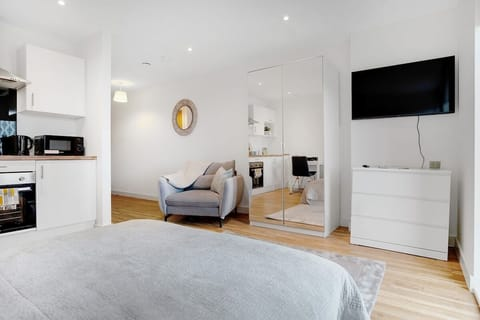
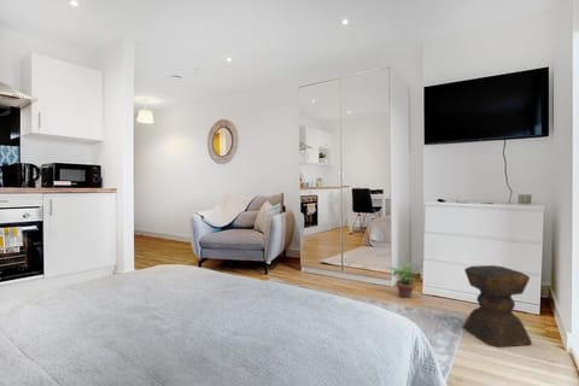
+ stool (495, 302)
+ potted plant (403, 281)
